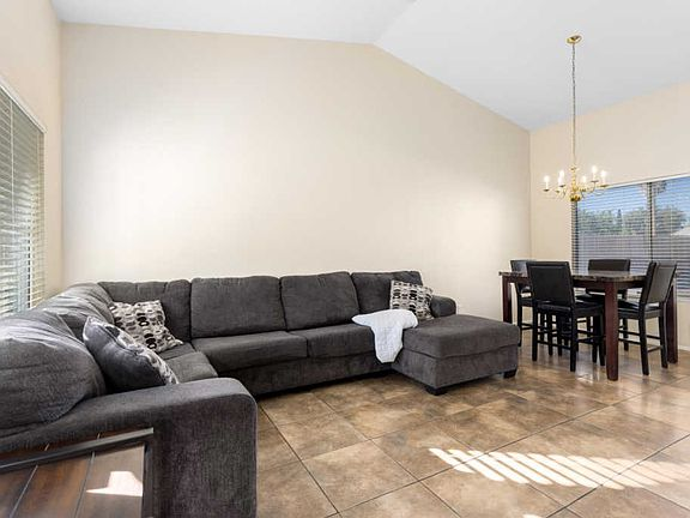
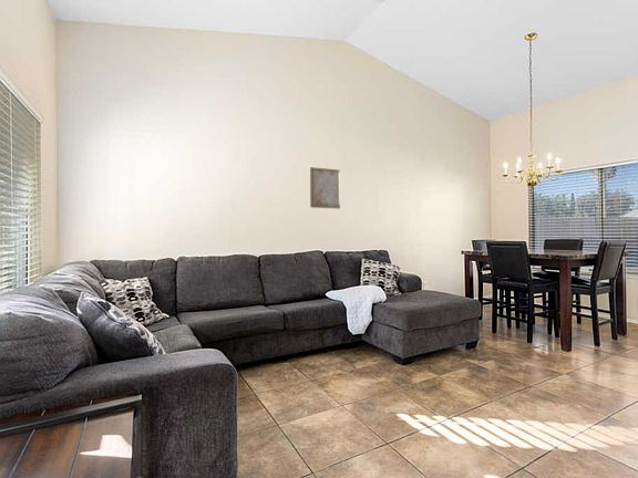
+ wall art (326, 188)
